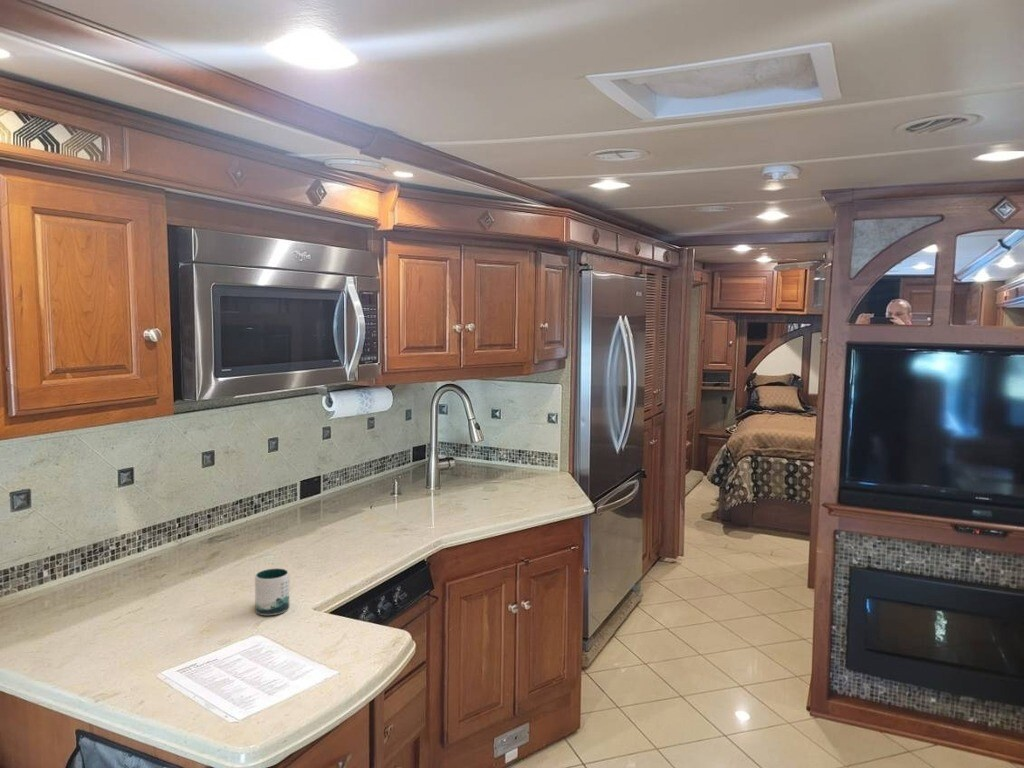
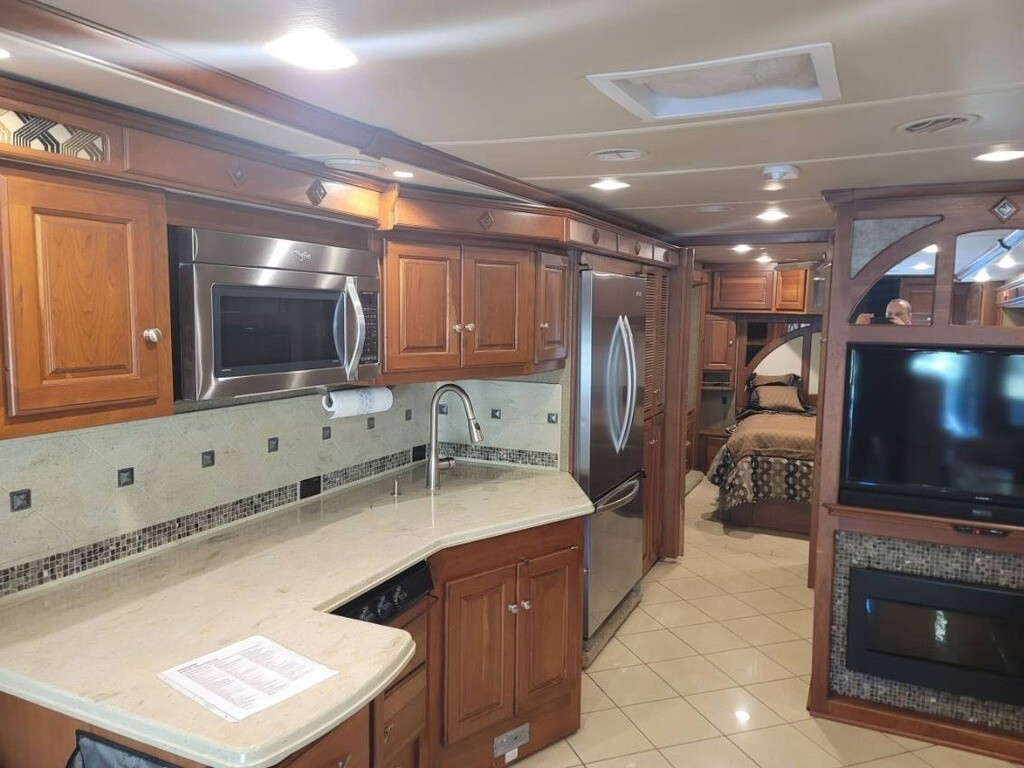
- mug (276, 588)
